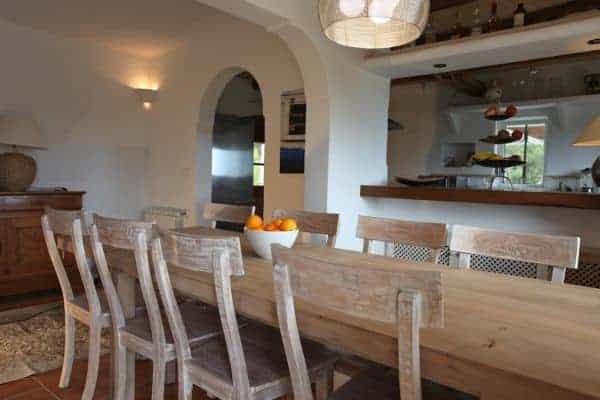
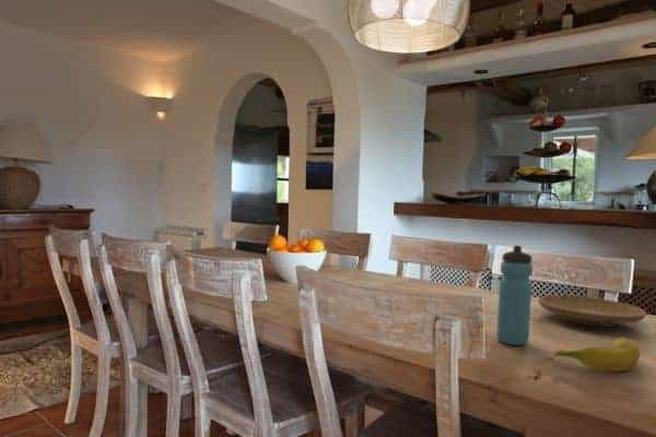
+ banana (599, 350)
+ water bottle (514, 293)
+ plate (588, 311)
